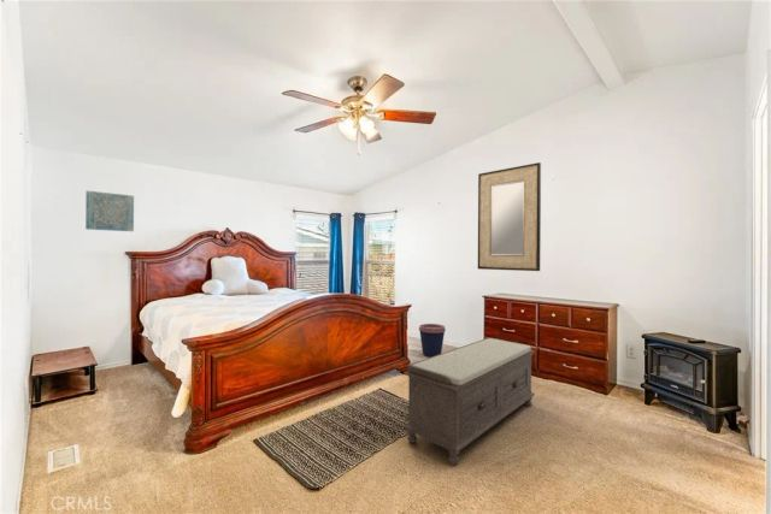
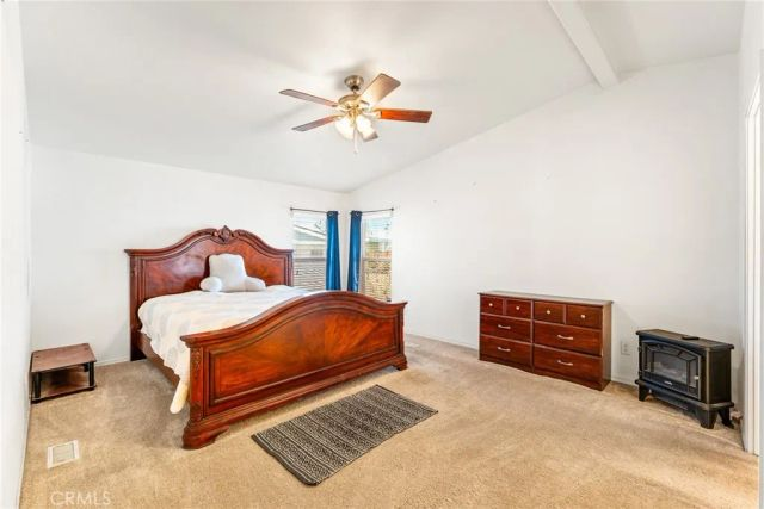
- coffee cup (431, 339)
- bench (476, 388)
- wall art (110, 212)
- home mirror (507, 219)
